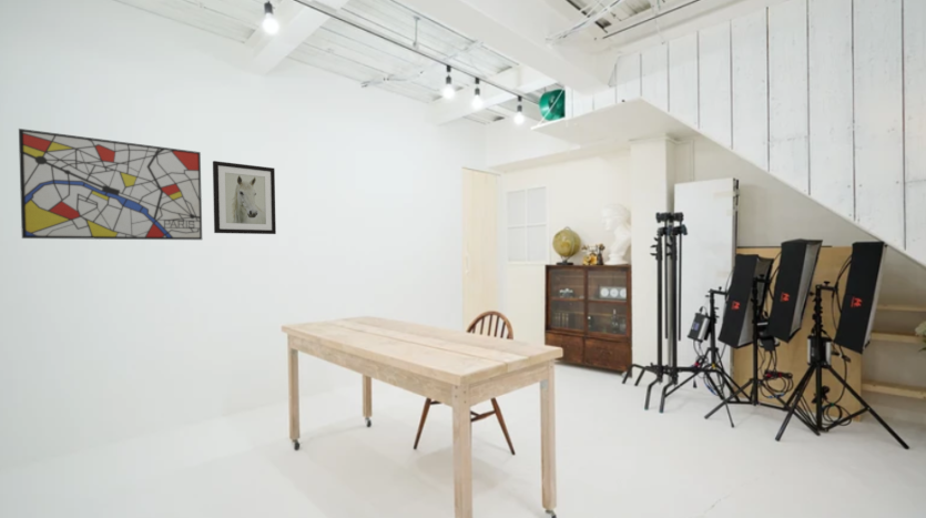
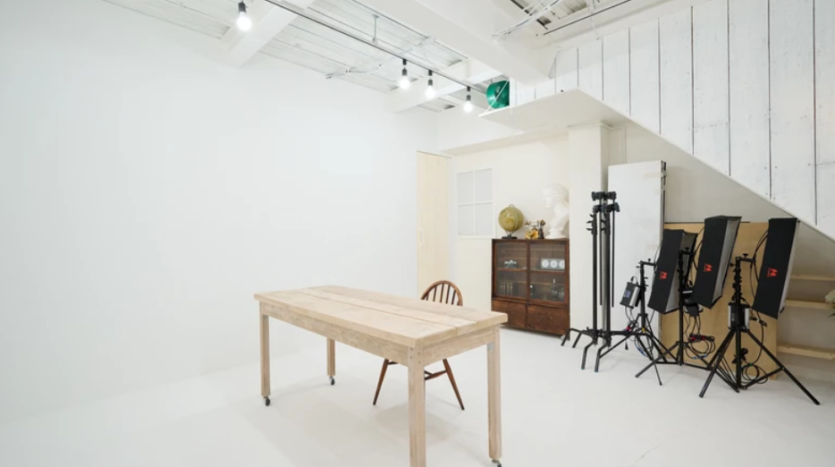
- wall art (245, 199)
- wall art (120, 190)
